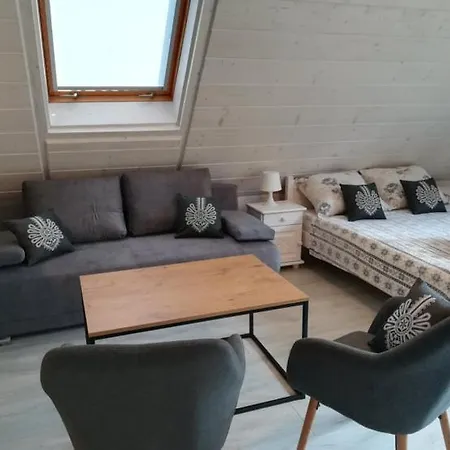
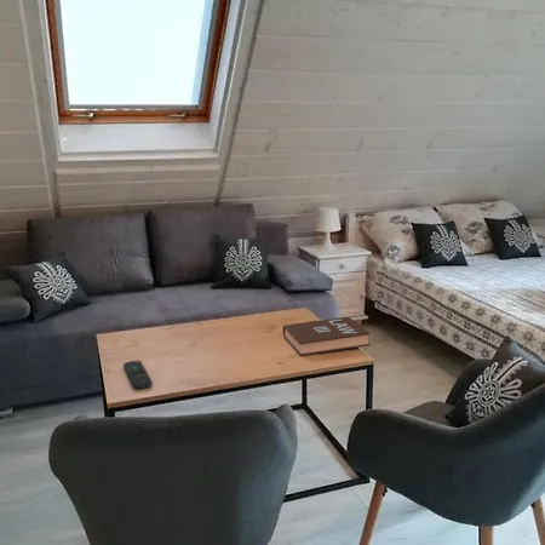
+ remote control (137, 373)
+ book (325, 334)
